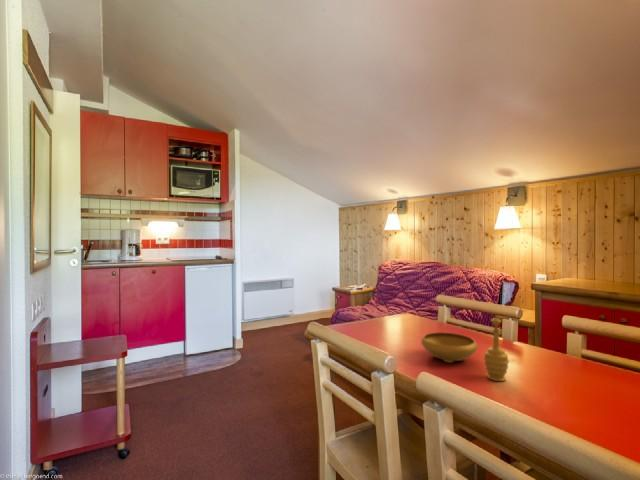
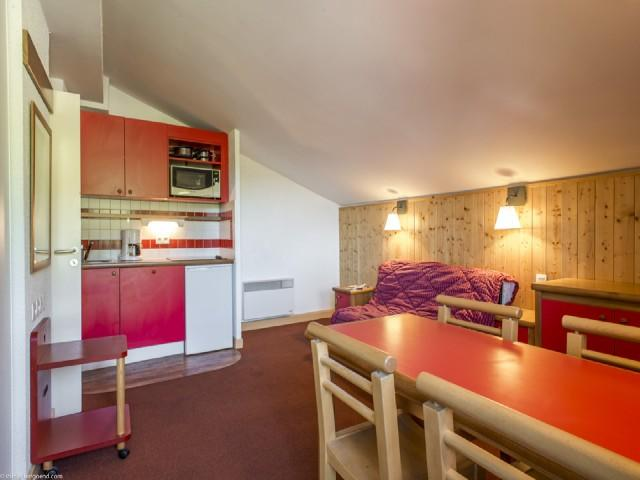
- decorative bowl (463, 336)
